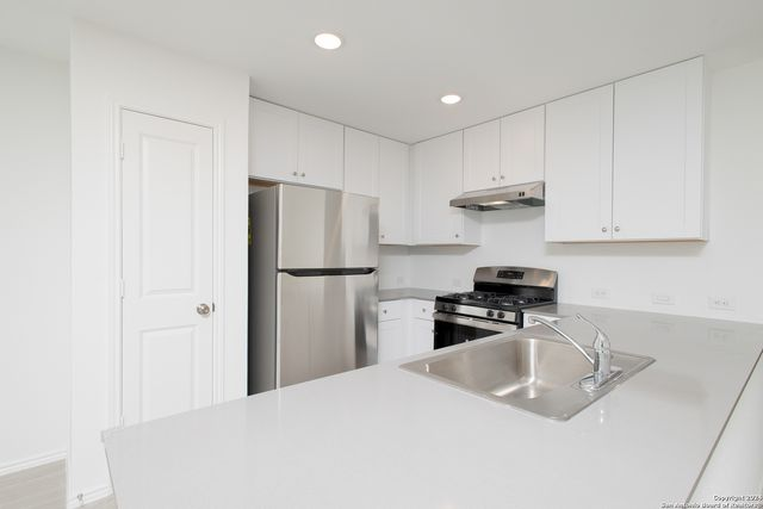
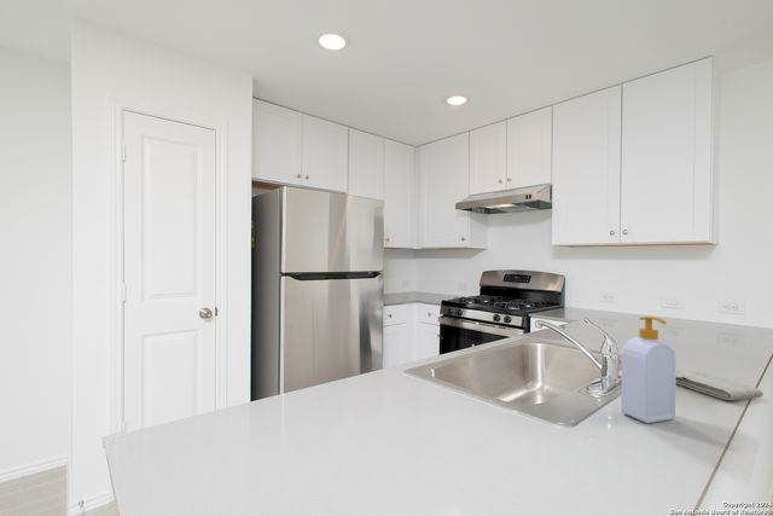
+ soap bottle (649, 366)
+ washcloth (710, 383)
